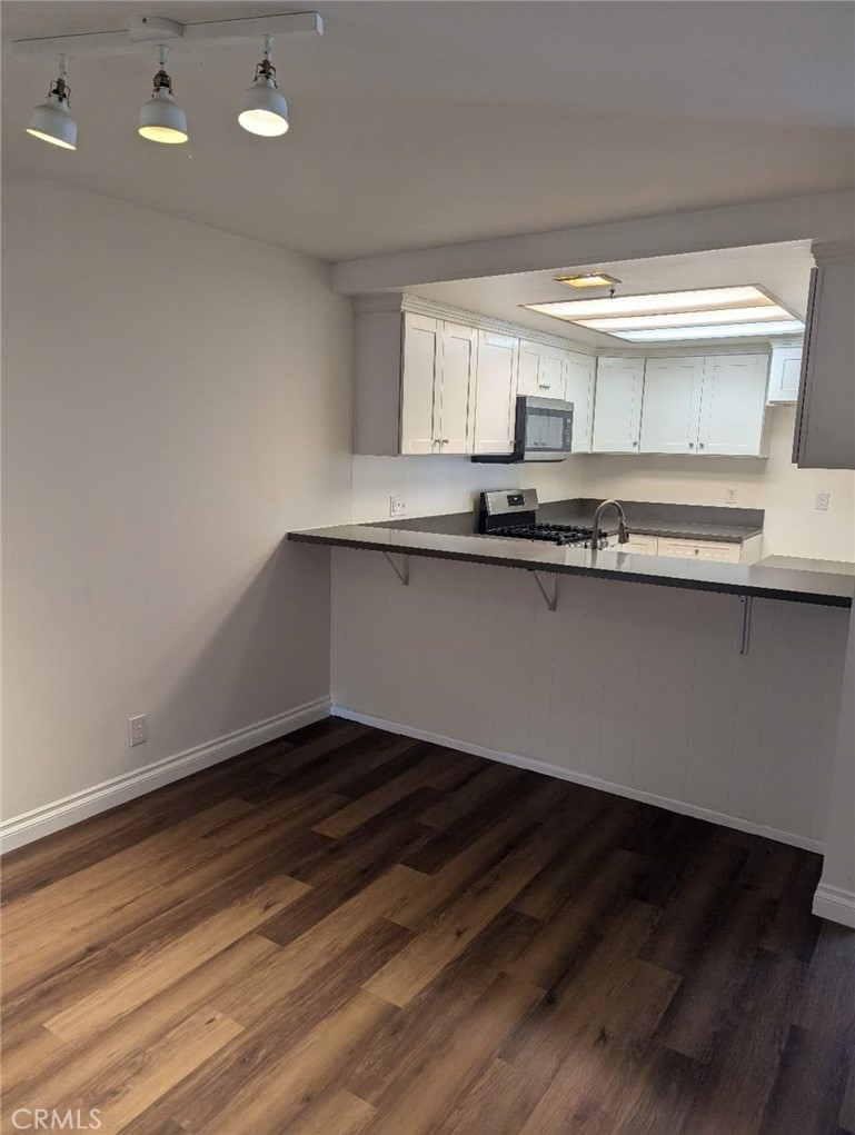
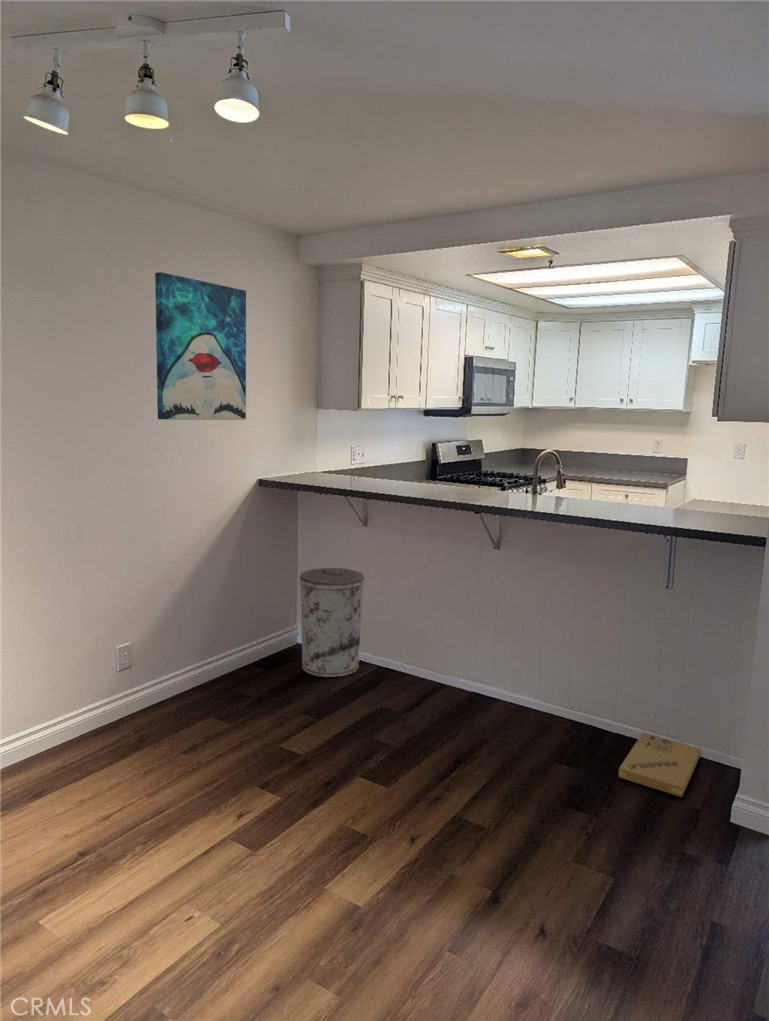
+ wall art (203, 351)
+ trash can (331, 619)
+ cardboard box (661, 761)
